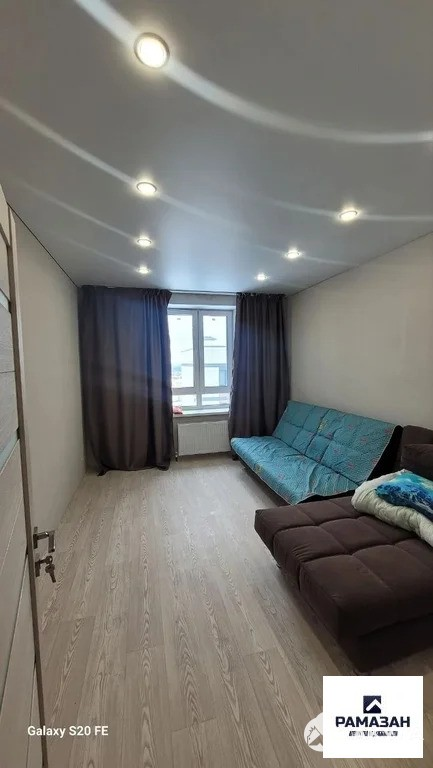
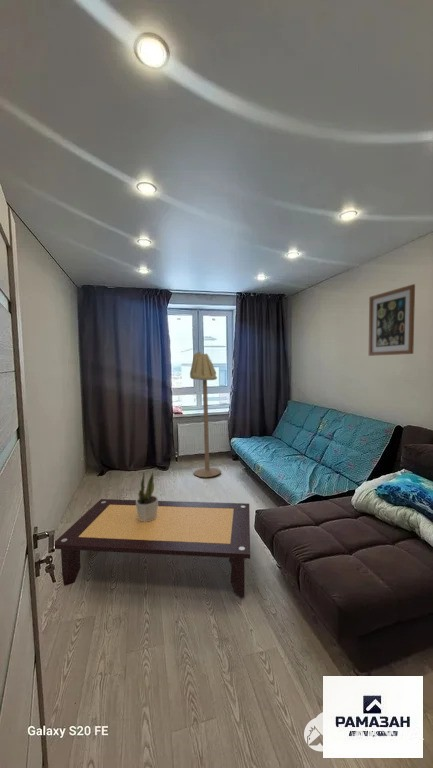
+ floor lamp (204, 412)
+ potted plant (146, 493)
+ wall art (389, 323)
+ coffee table (162, 541)
